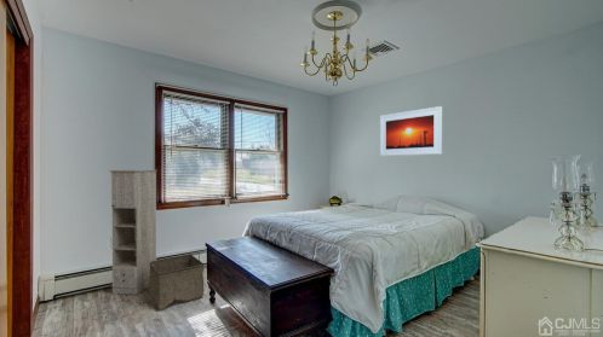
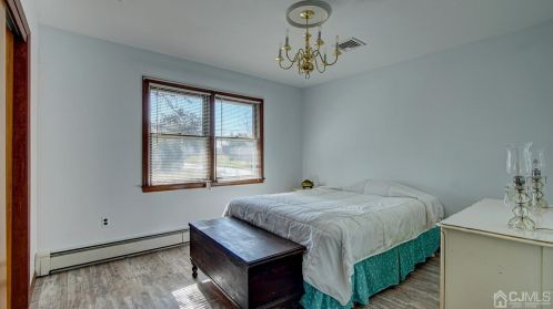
- storage cabinet (134, 228)
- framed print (408, 133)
- storage bin (176, 279)
